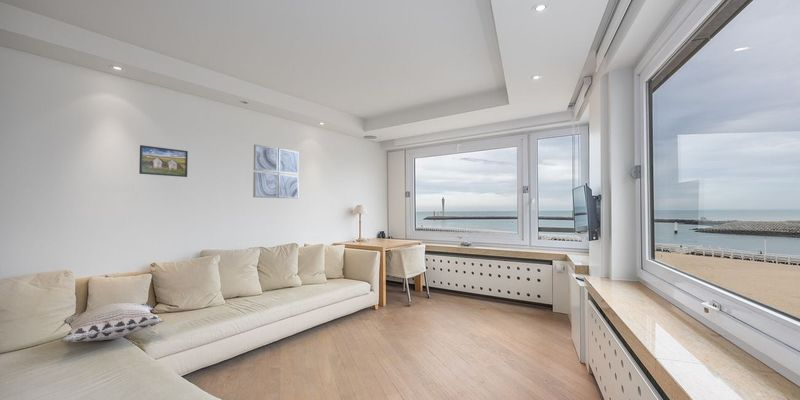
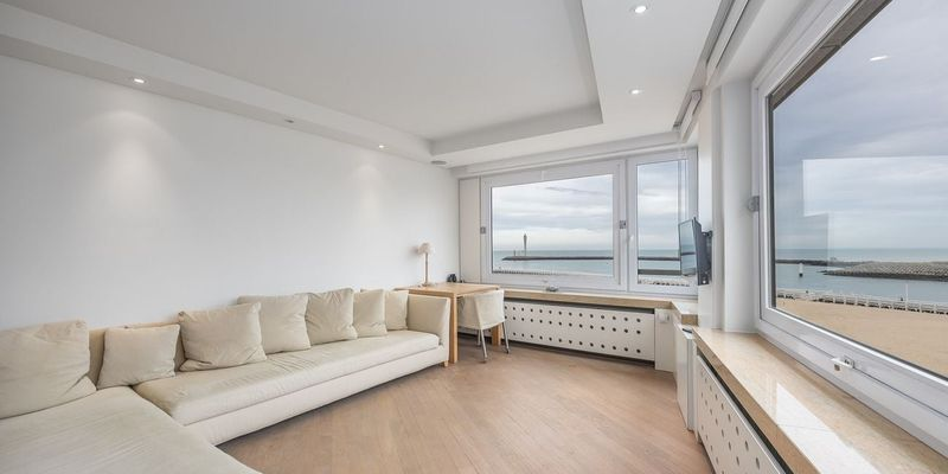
- decorative pillow (113, 320)
- wall art (277, 172)
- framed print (164, 161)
